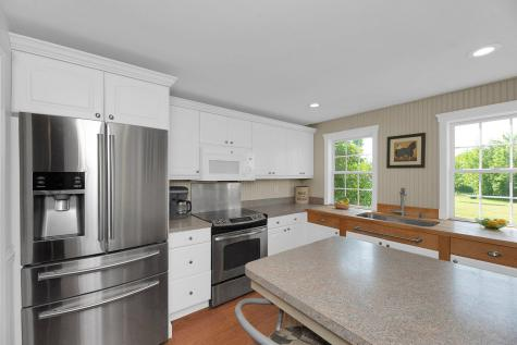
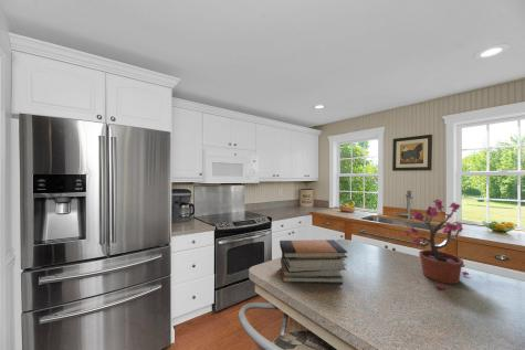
+ book stack (311, 259)
+ potted plant (444, 240)
